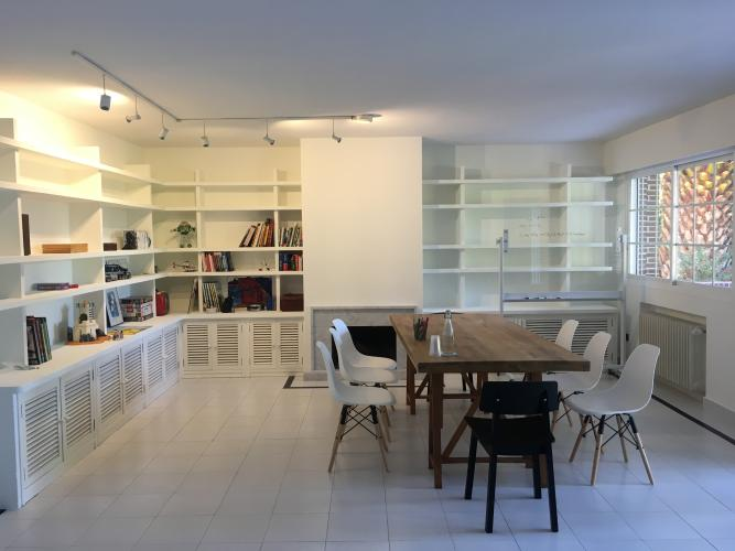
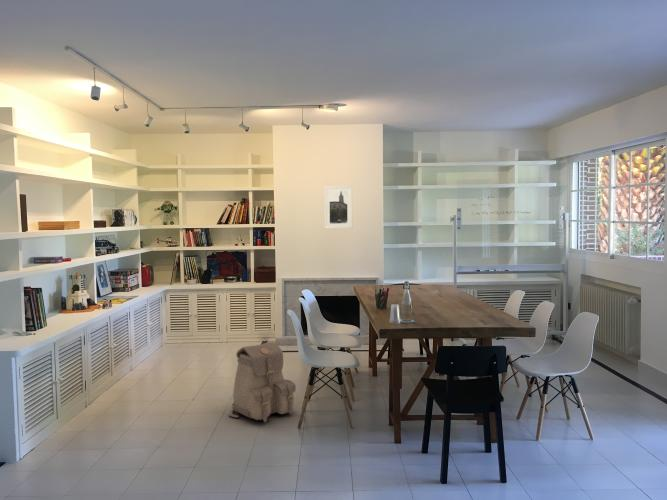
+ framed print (338, 207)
+ backpack (260, 379)
